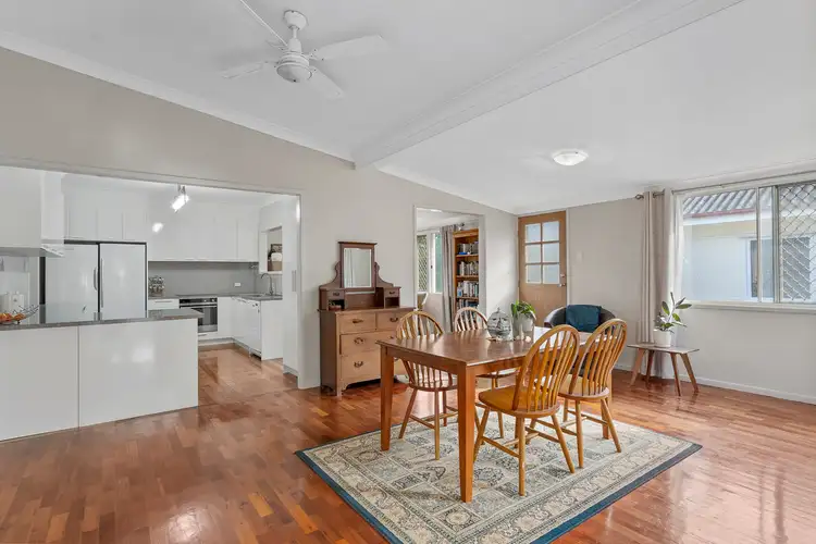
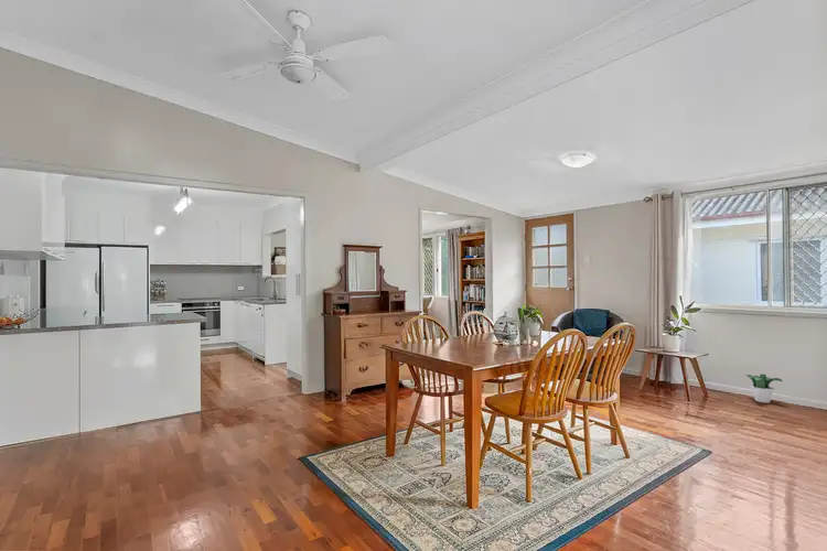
+ potted plant (762, 388)
